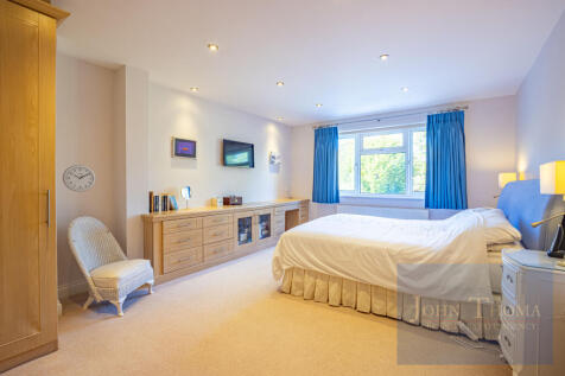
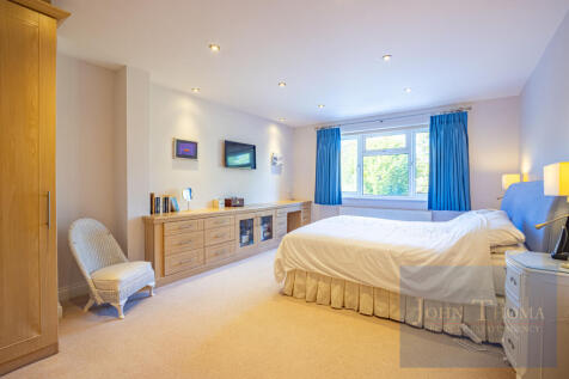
- wall clock (80, 178)
